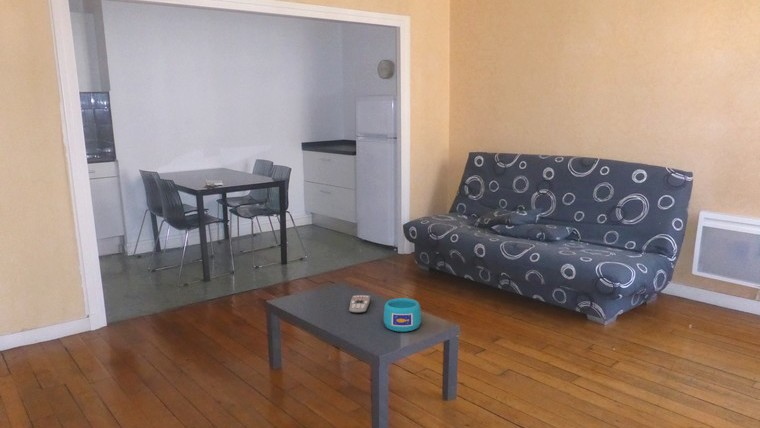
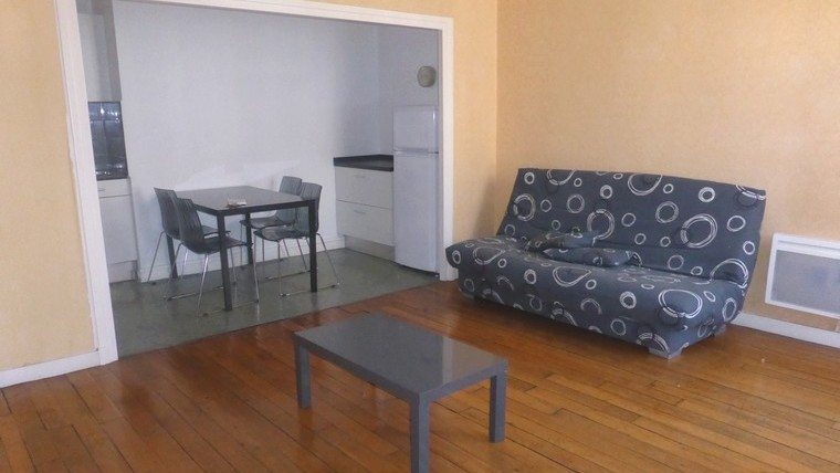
- remote control (359, 304)
- cup (402, 313)
